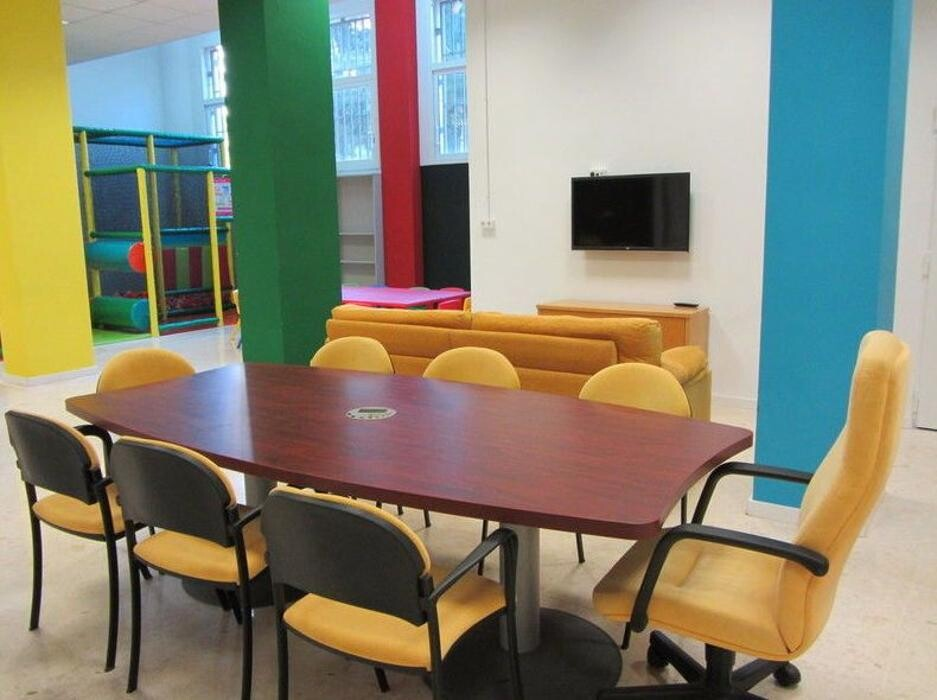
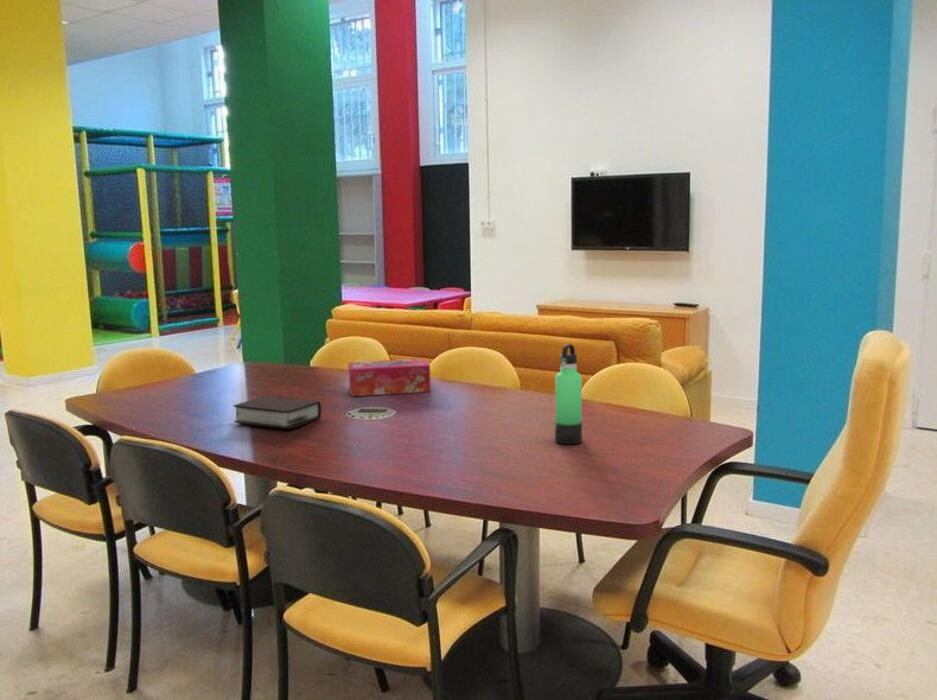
+ thermos bottle (568, 393)
+ tissue box (389, 376)
+ bible (277, 411)
